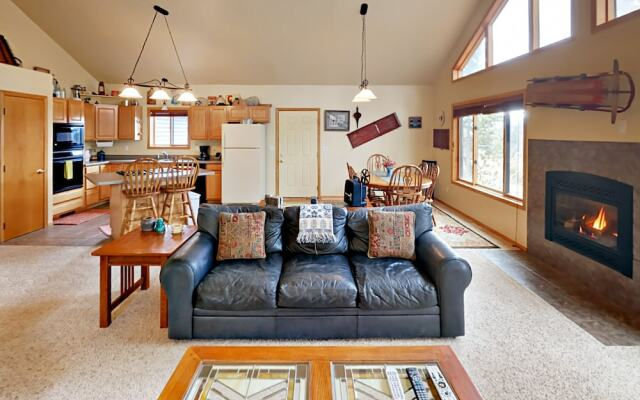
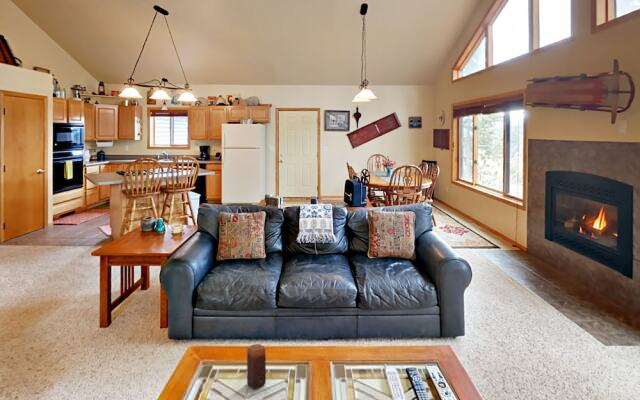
+ candle (256, 365)
